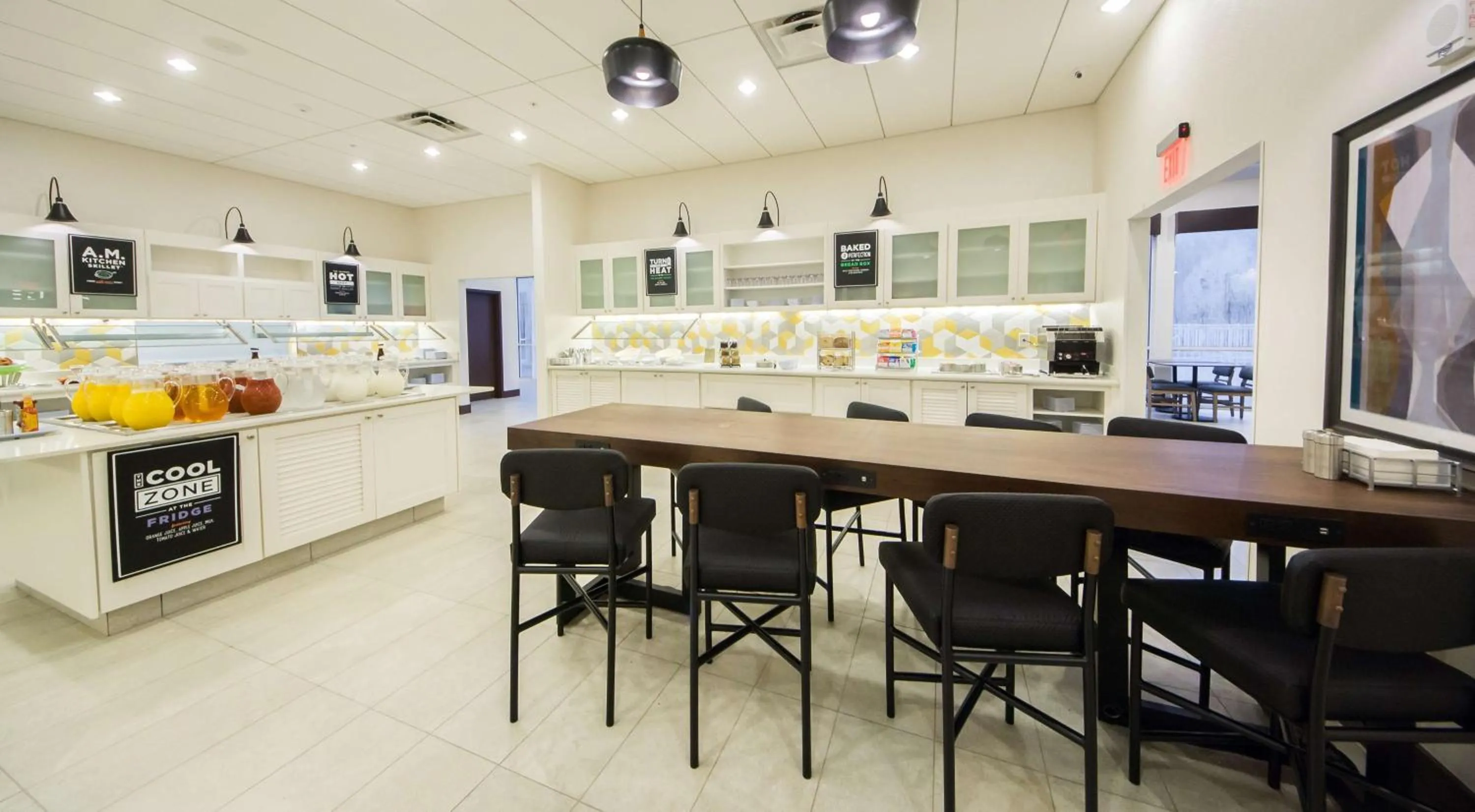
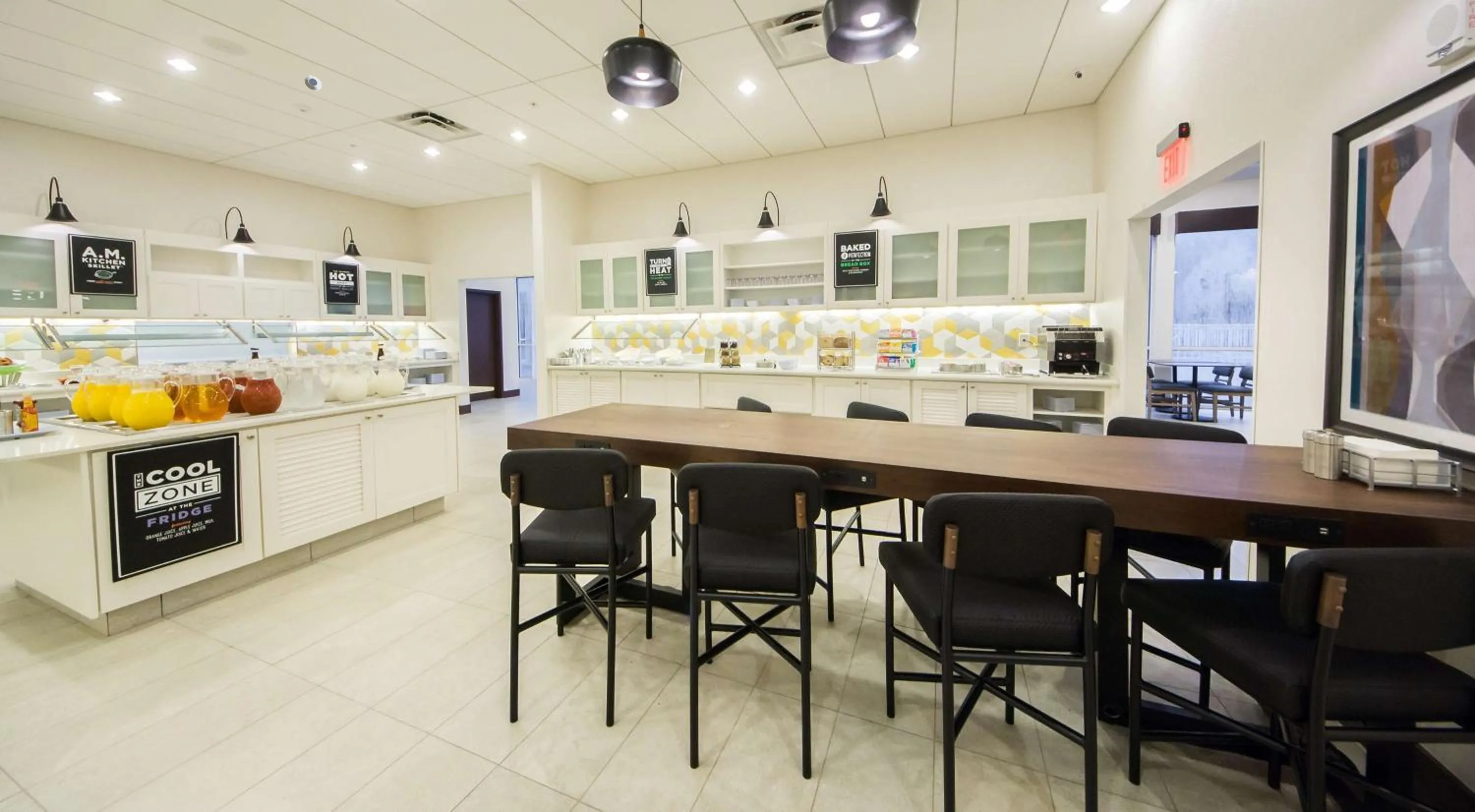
+ smoke detector (313, 83)
